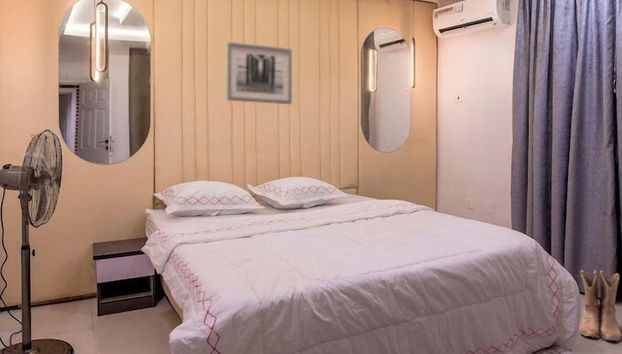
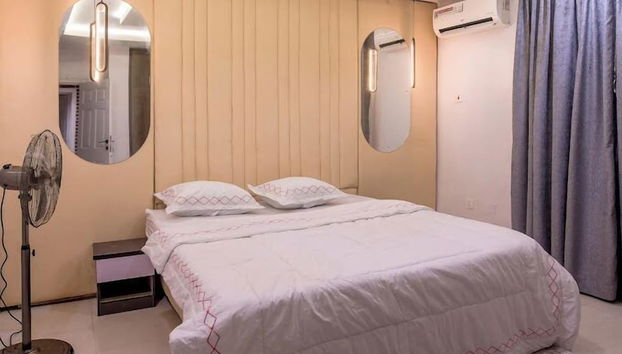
- boots (600, 302)
- wall art (260, 73)
